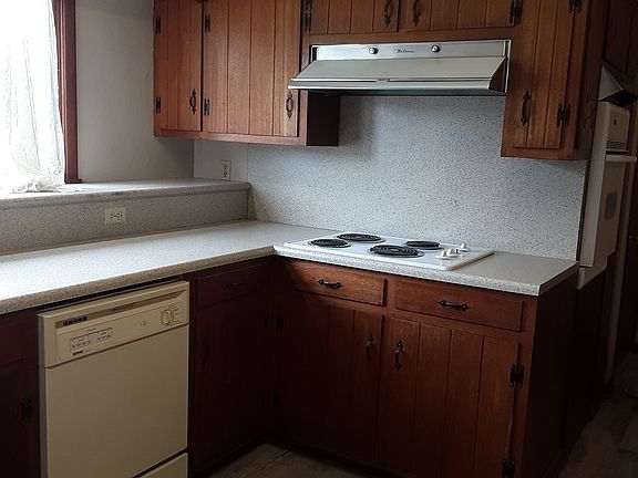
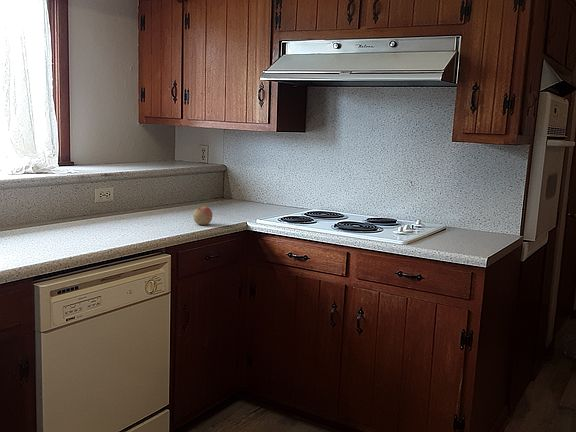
+ apple (202, 215)
